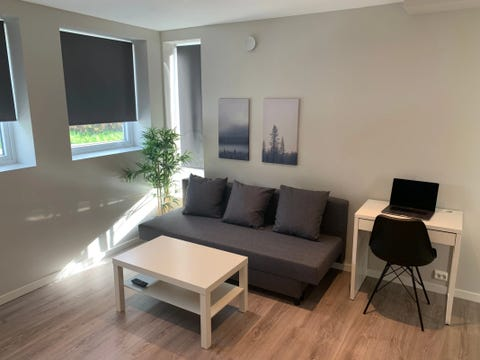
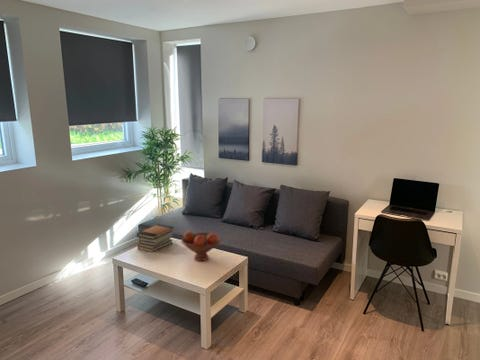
+ book stack (156, 237)
+ fruit bowl (201, 245)
